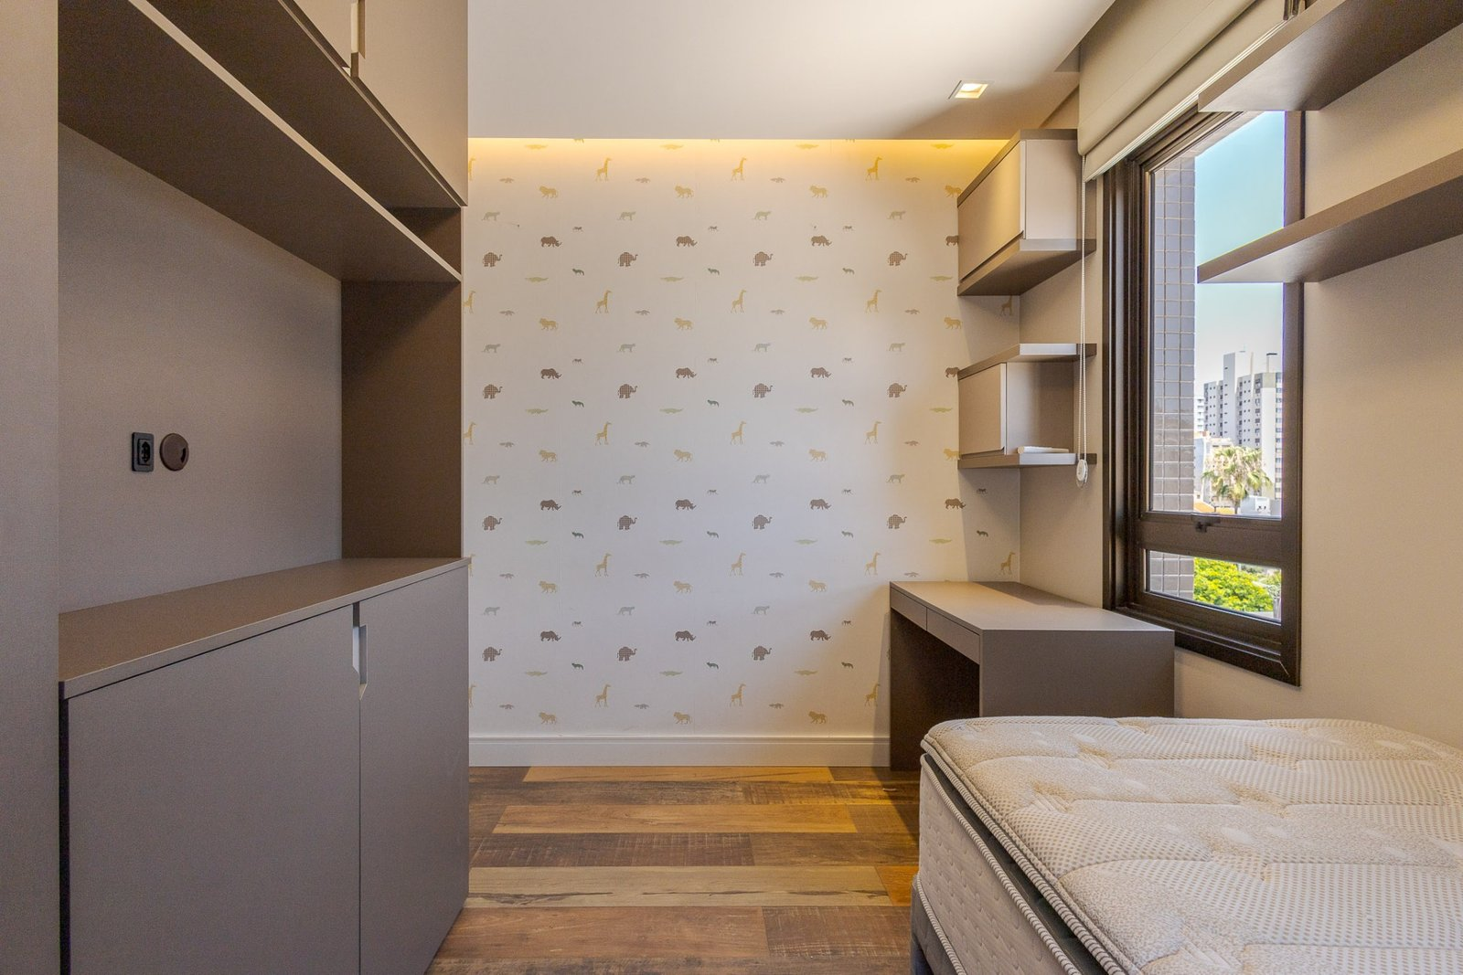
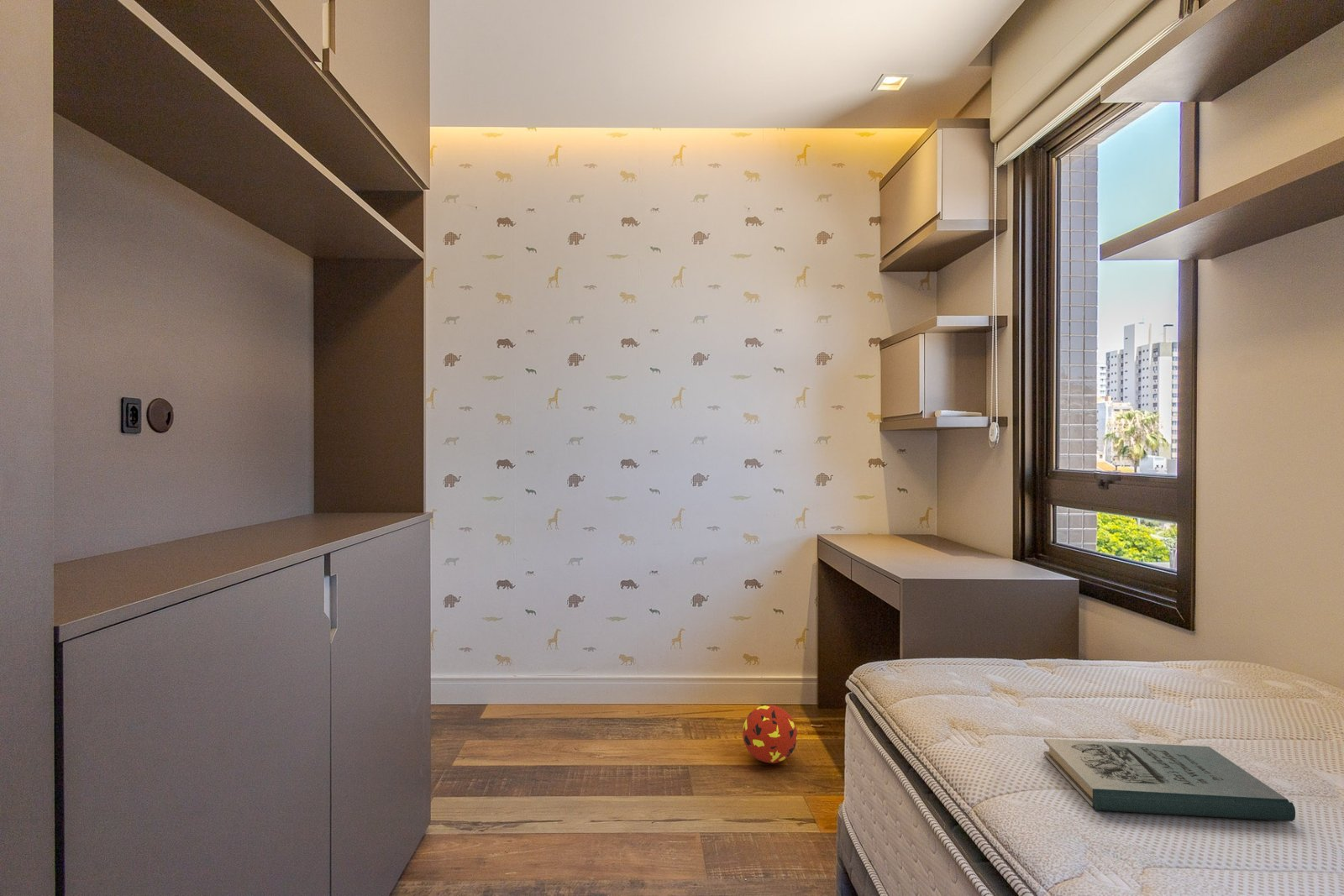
+ ball (769, 733)
+ book (1157, 777)
